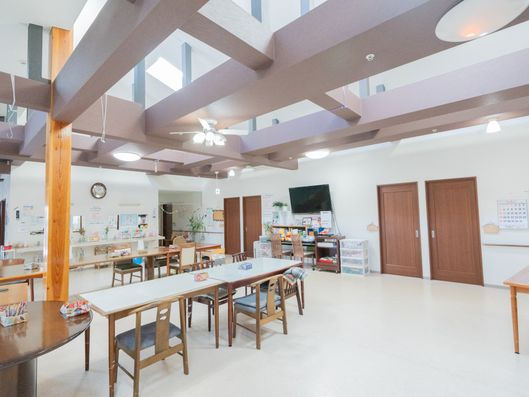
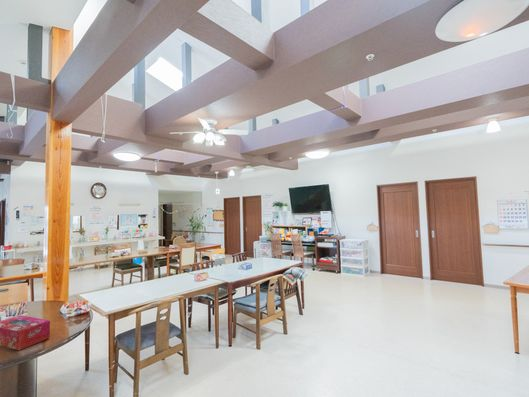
+ tissue box (19, 331)
